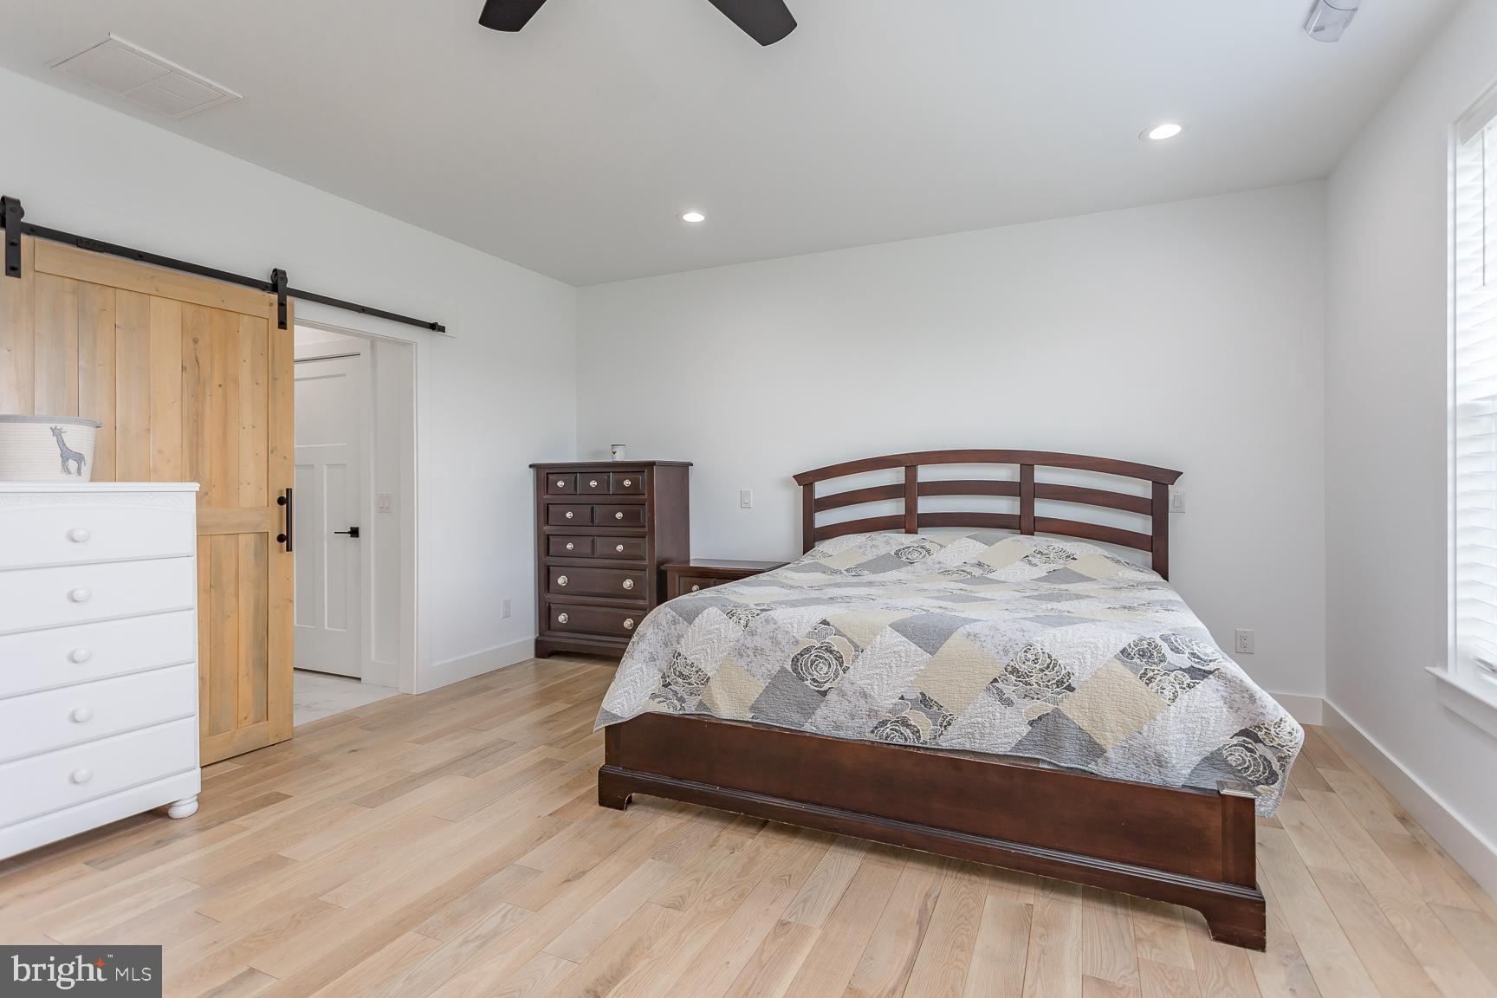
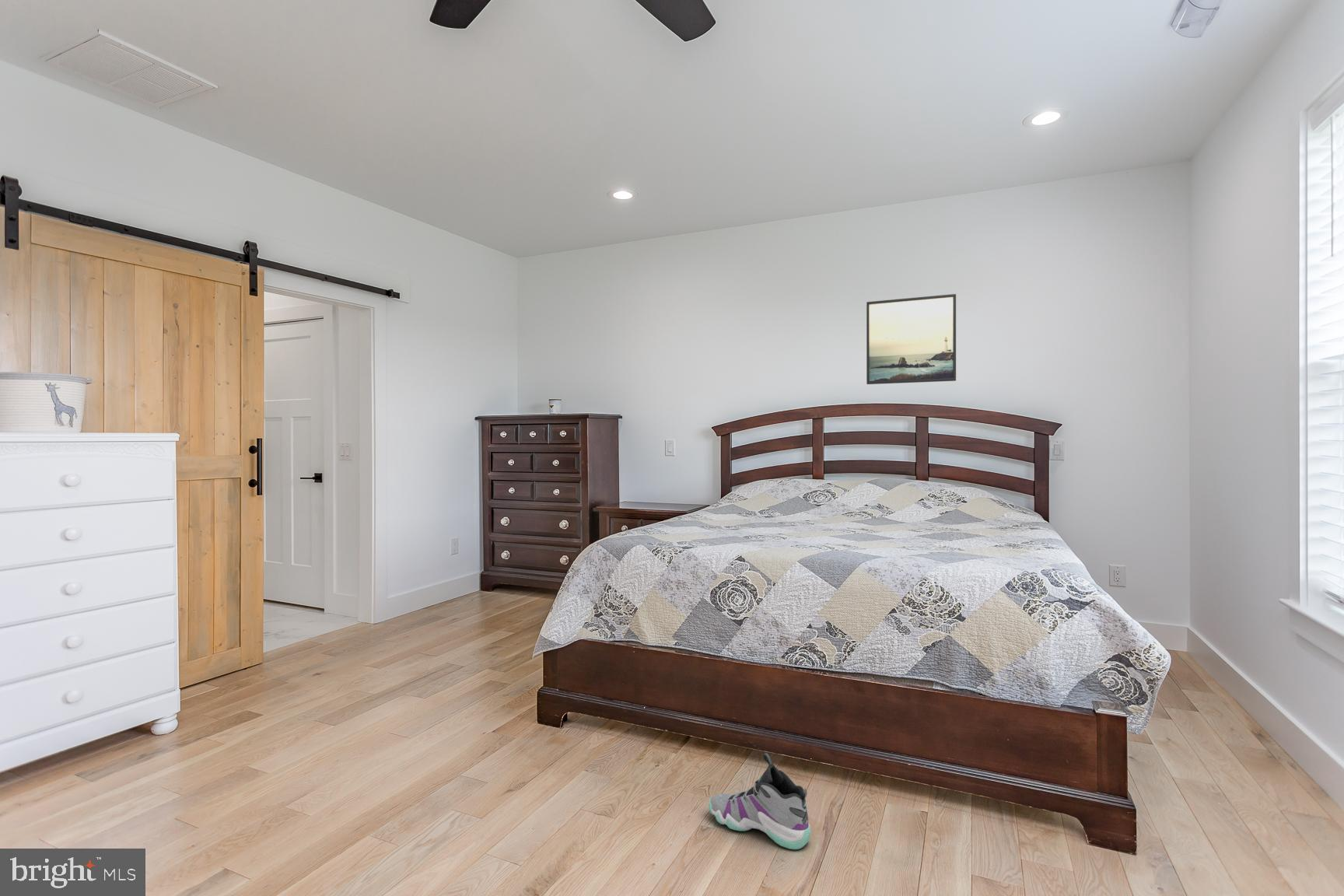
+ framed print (910, 340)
+ sneaker (758, 789)
